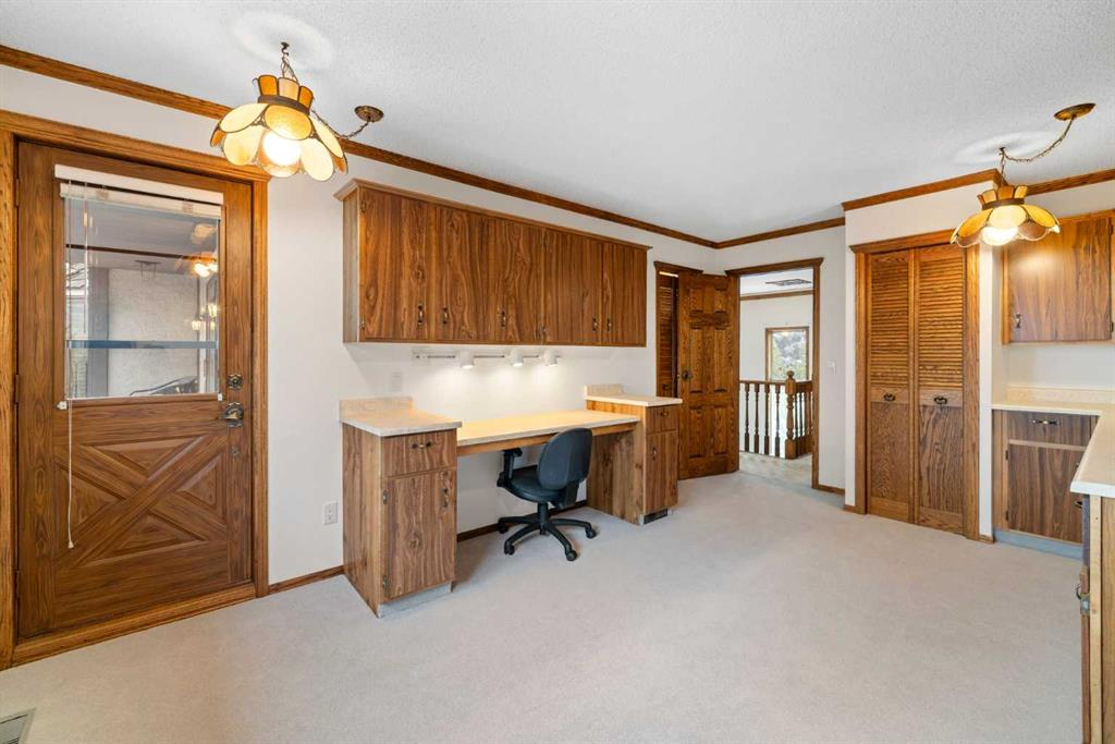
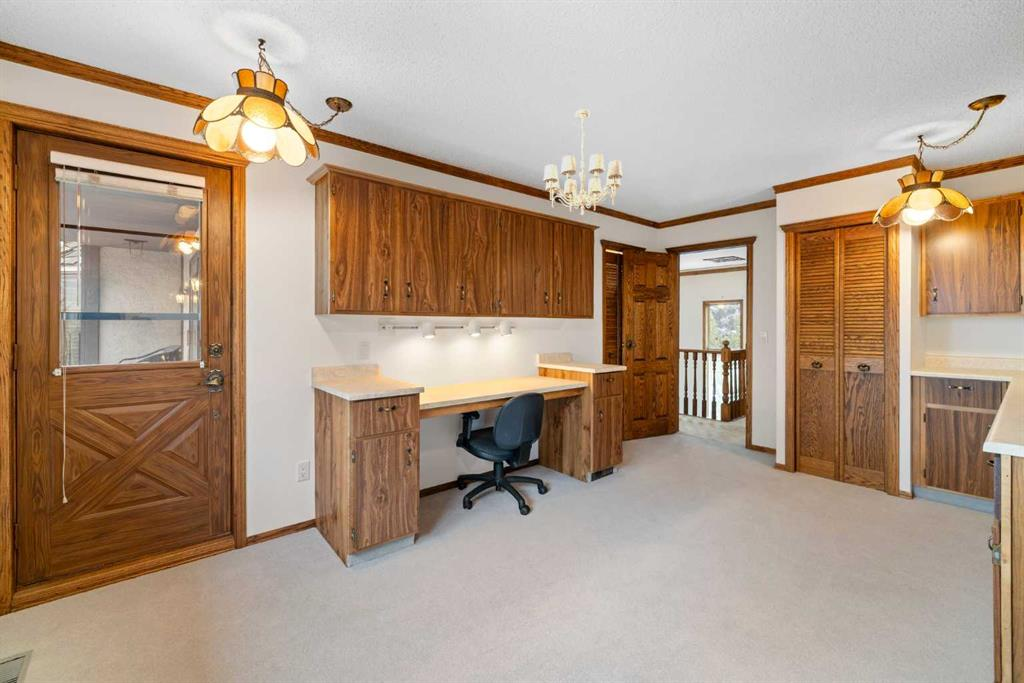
+ chandelier (582, 164)
